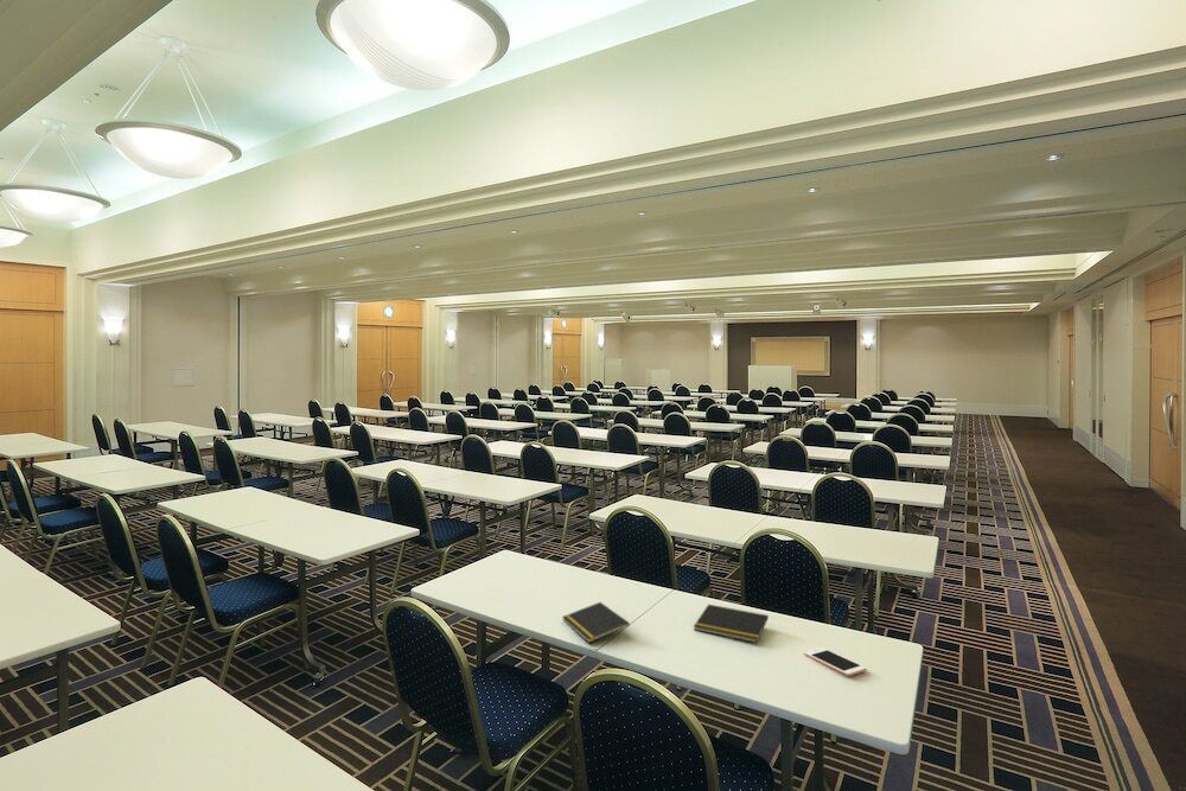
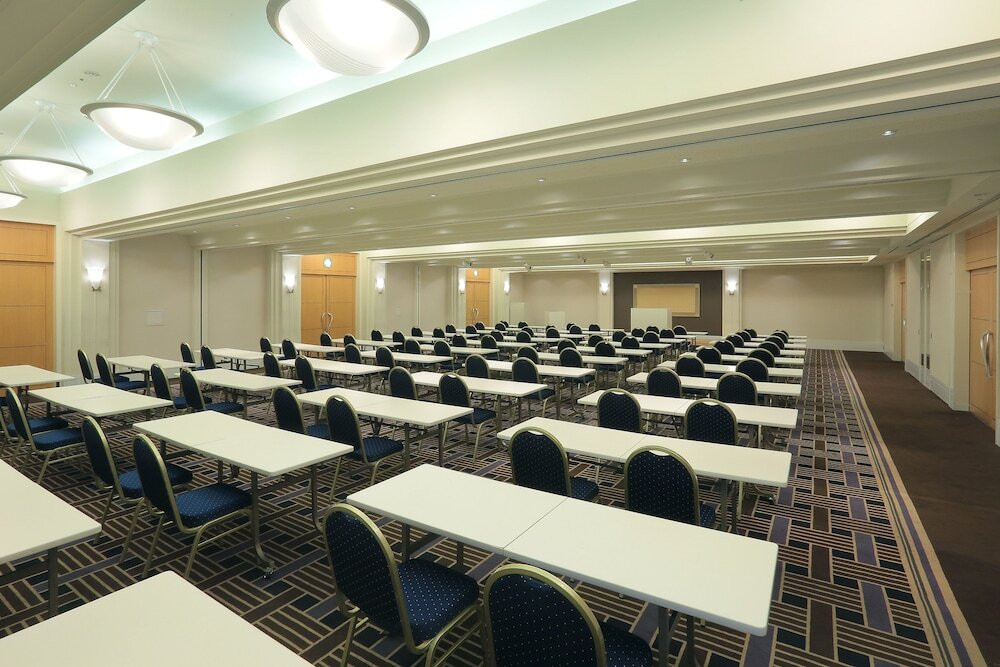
- notepad (594, 620)
- notepad (731, 621)
- cell phone (834, 661)
